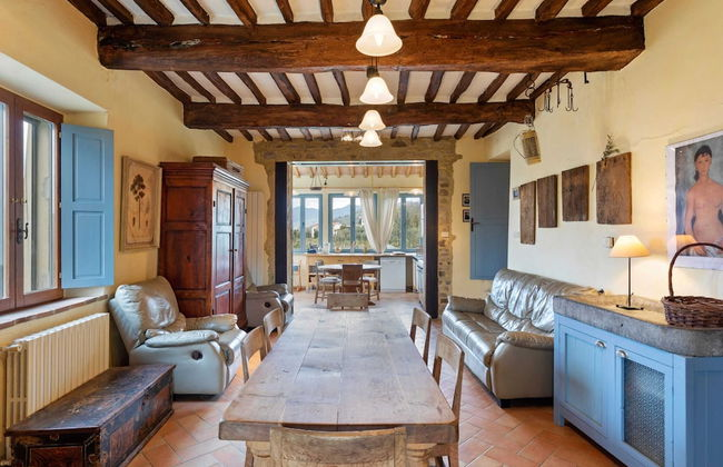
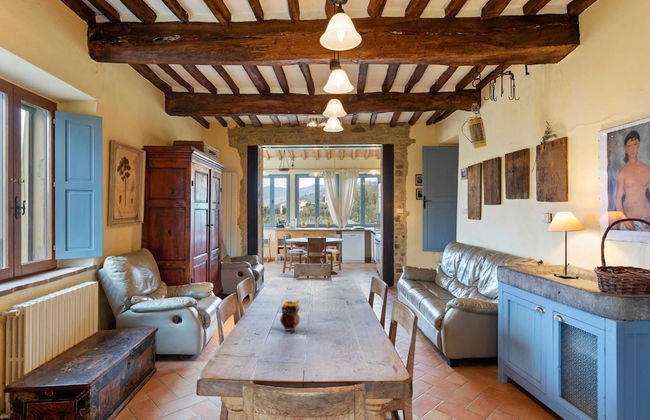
+ teapot (289, 314)
